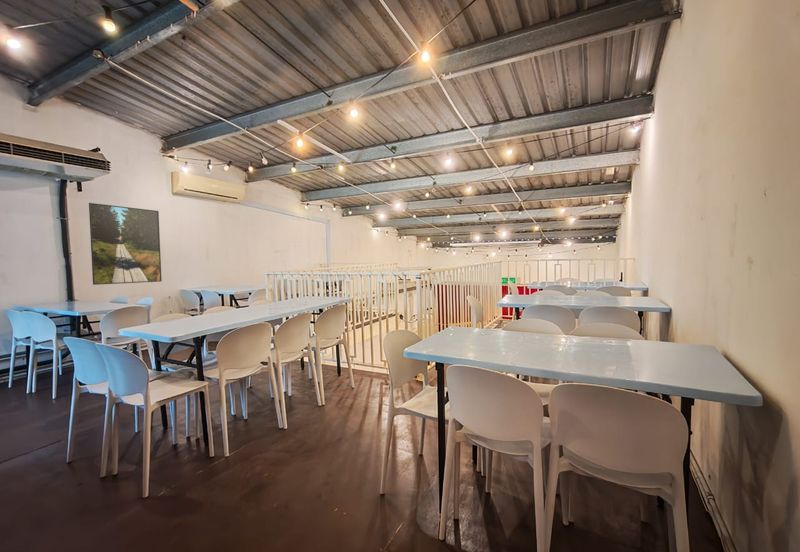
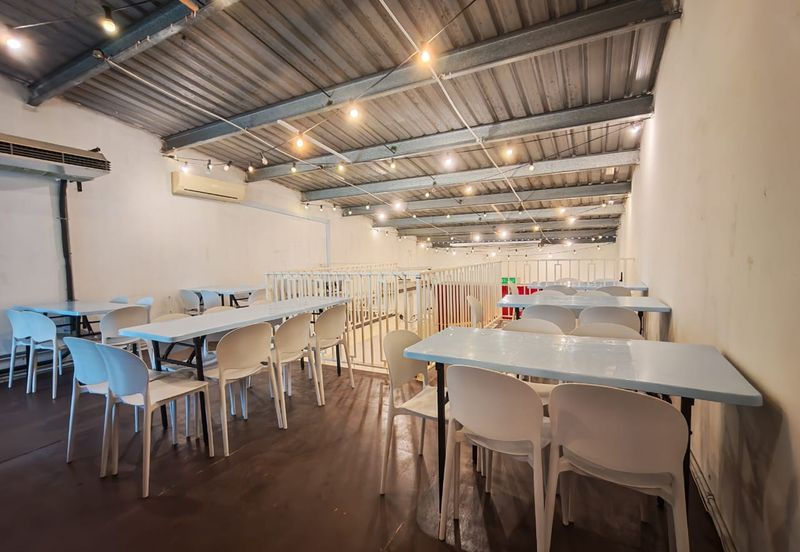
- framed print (128, 245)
